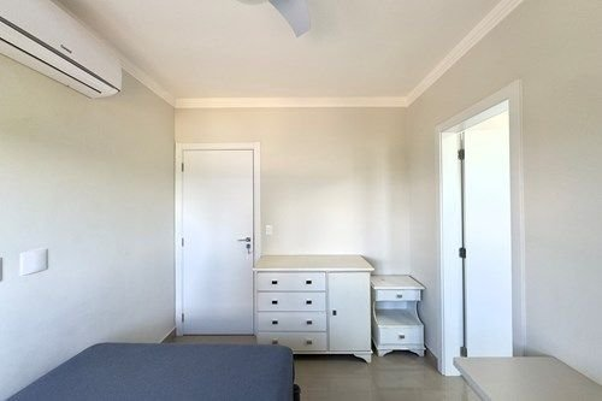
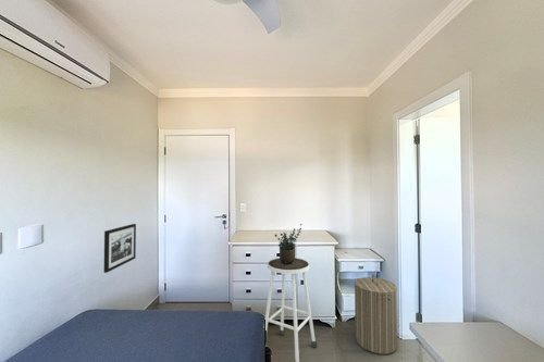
+ potted plant (288, 244)
+ laundry hamper (374, 308)
+ stool (288, 307)
+ picture frame (121, 246)
